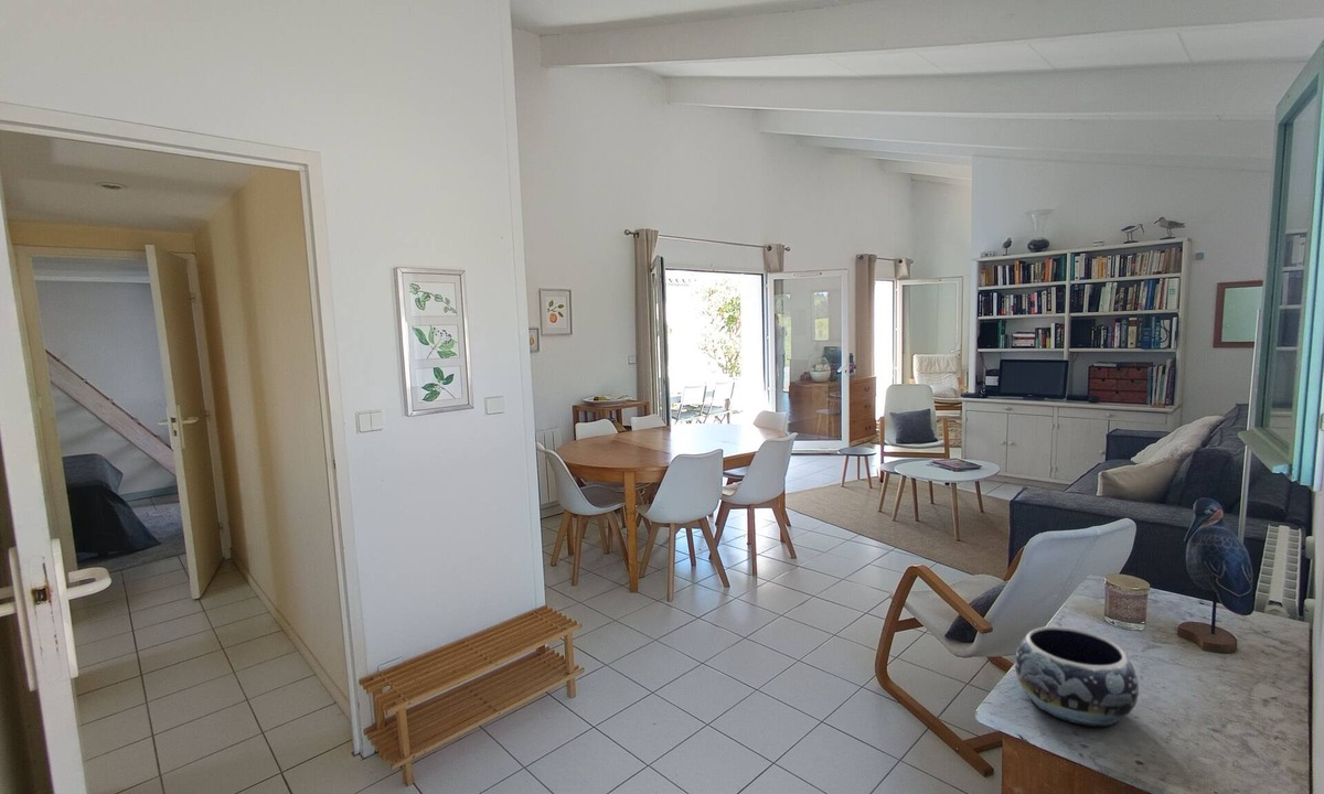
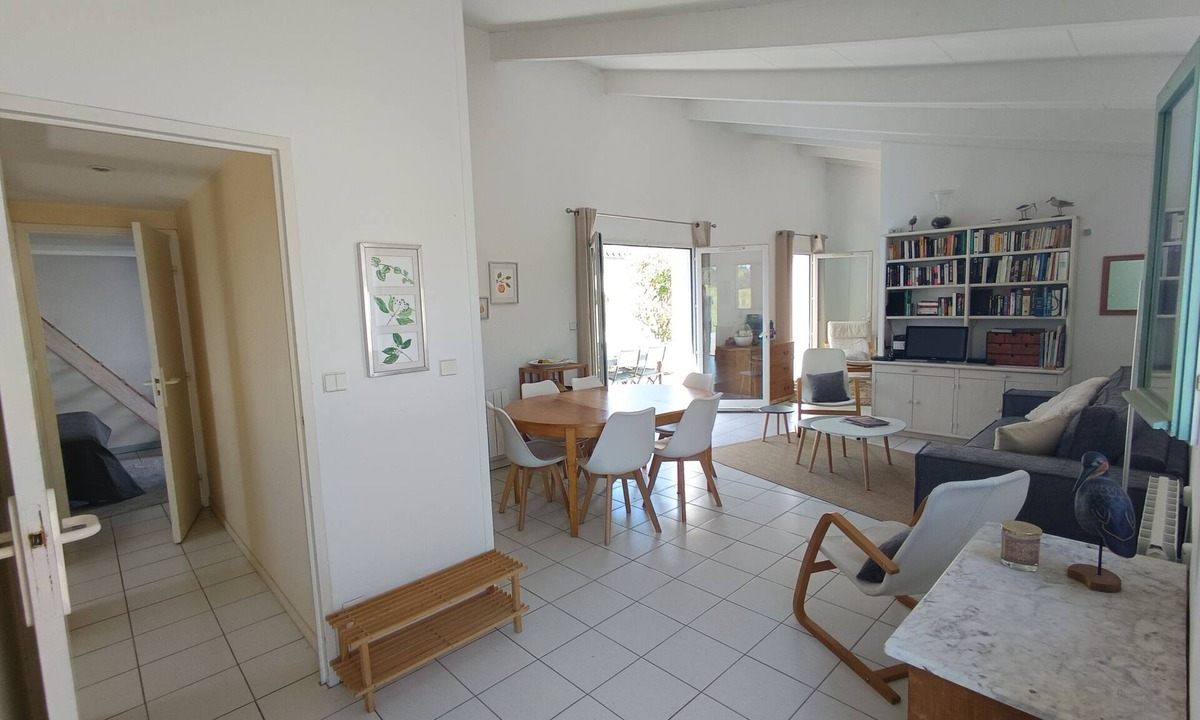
- decorative bowl (1074, 674)
